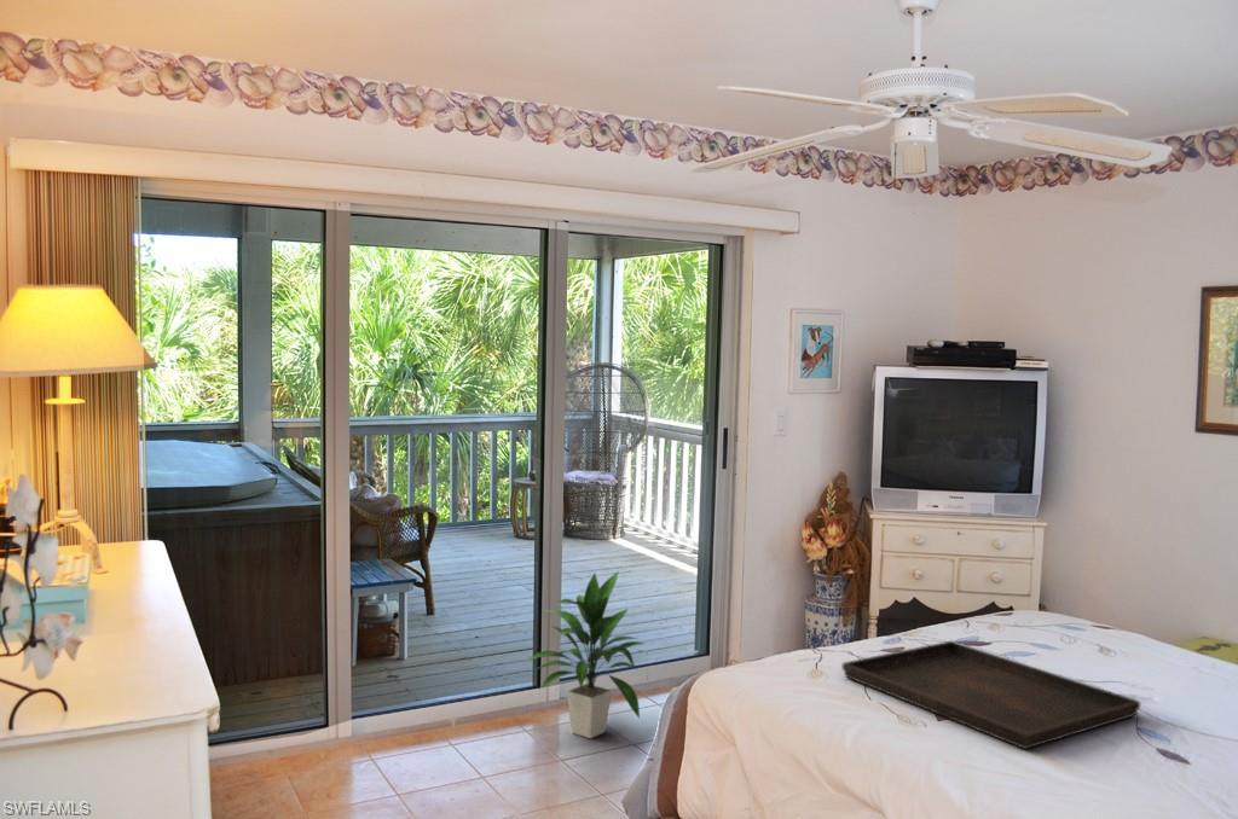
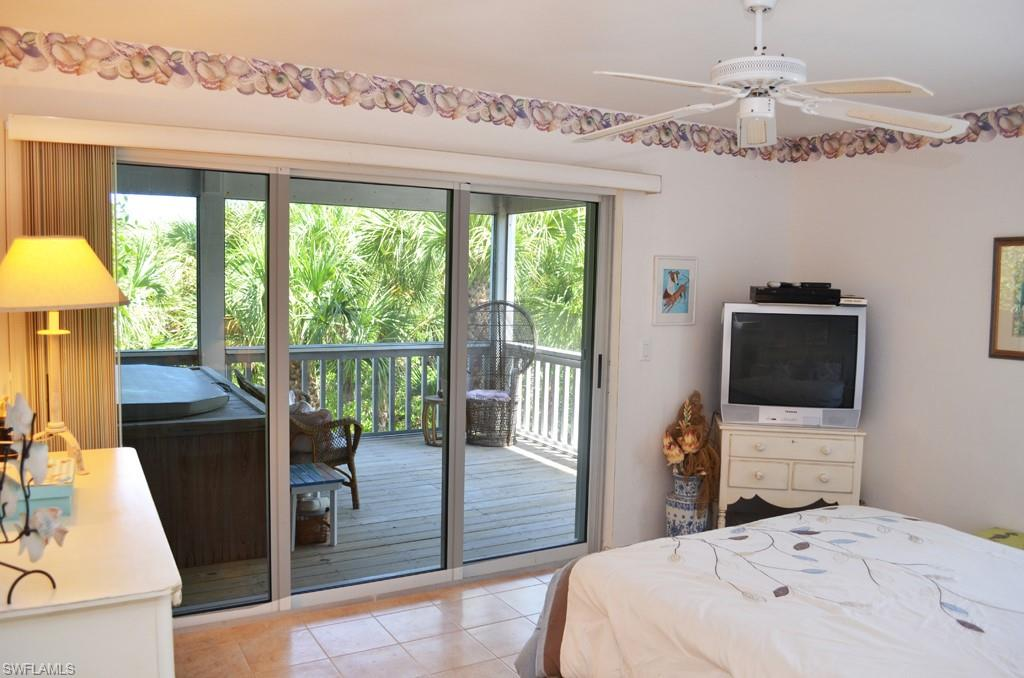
- indoor plant (591, 655)
- serving tray (983, 687)
